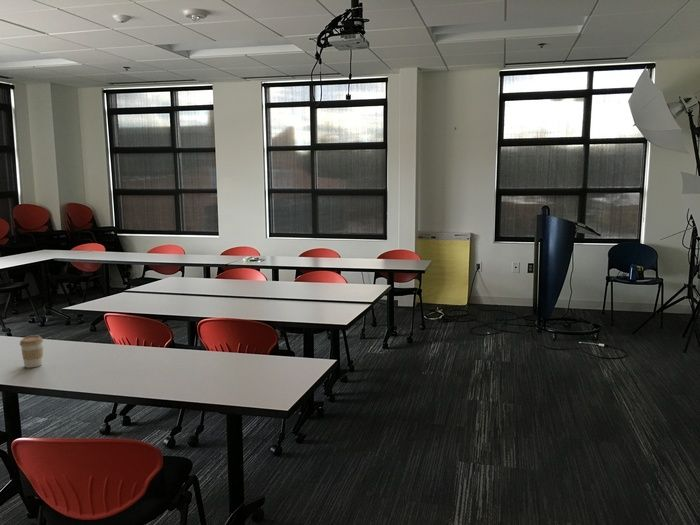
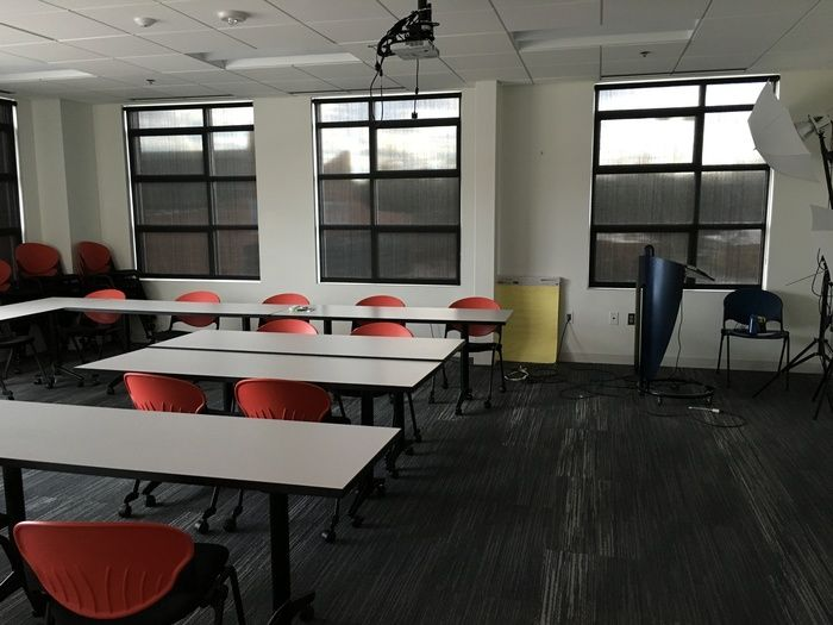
- coffee cup (32, 351)
